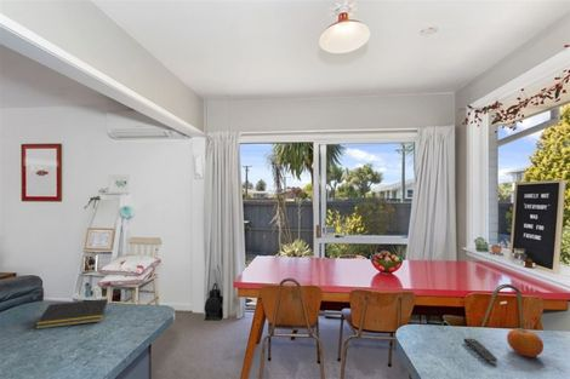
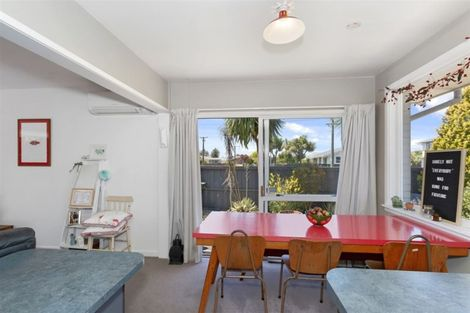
- remote control (480, 350)
- notepad (74, 312)
- fruit (524, 341)
